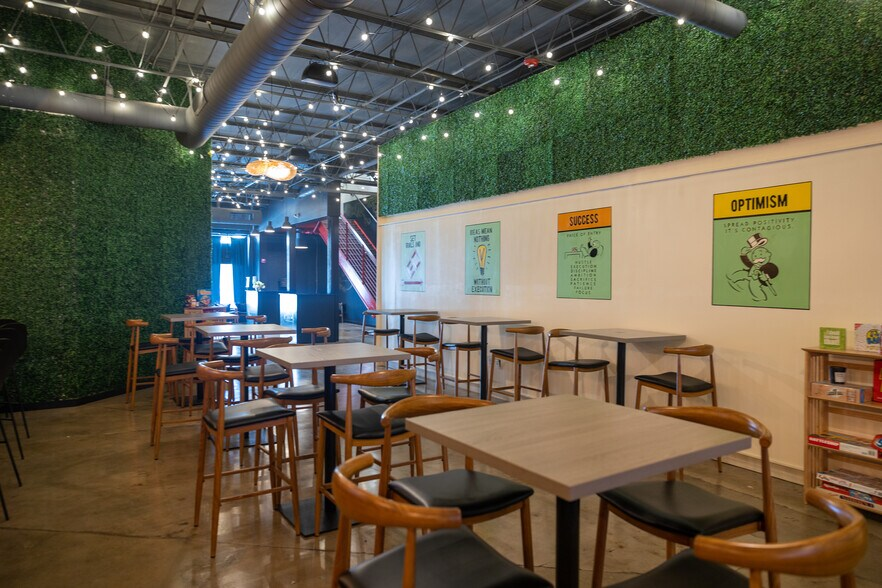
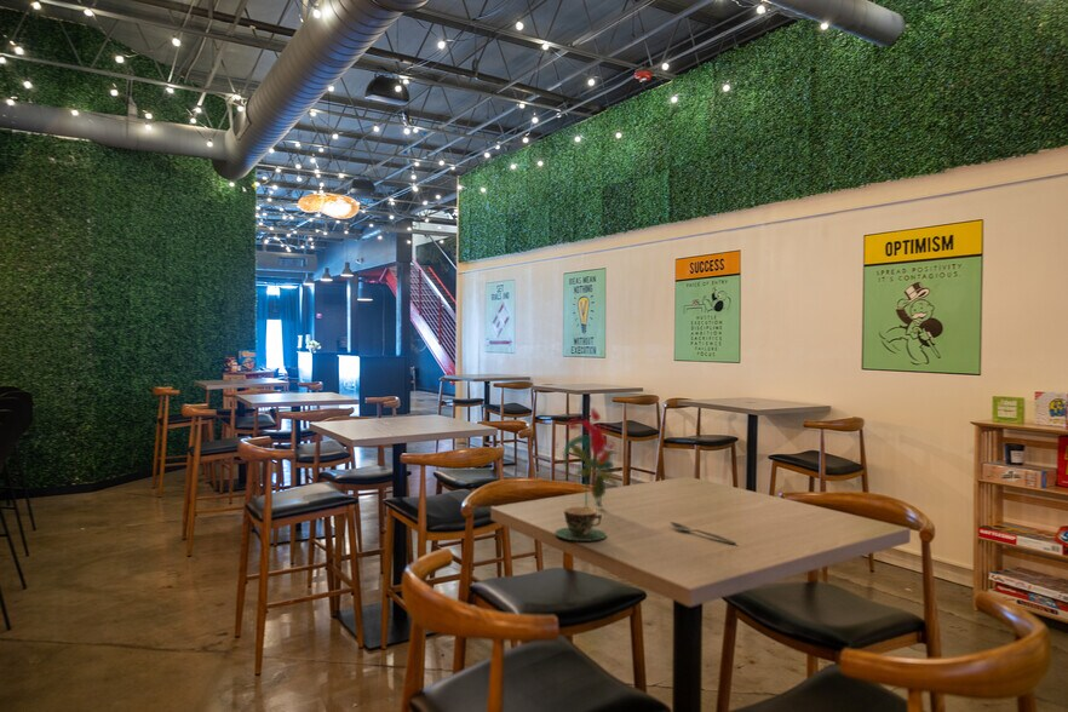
+ teacup (580, 522)
+ spoon (701, 532)
+ flower (587, 458)
